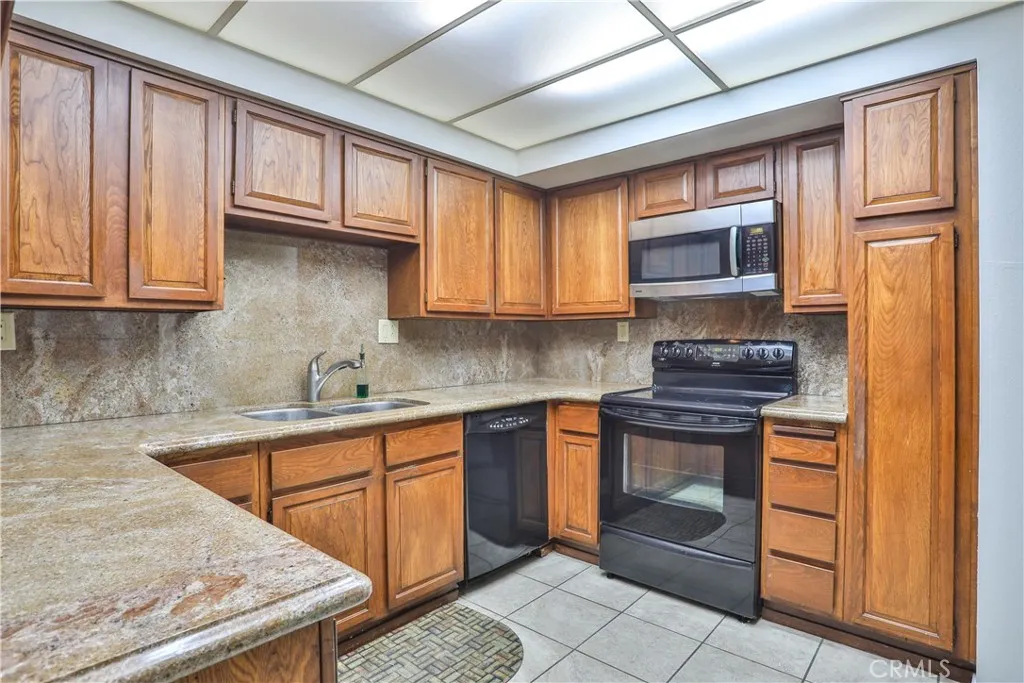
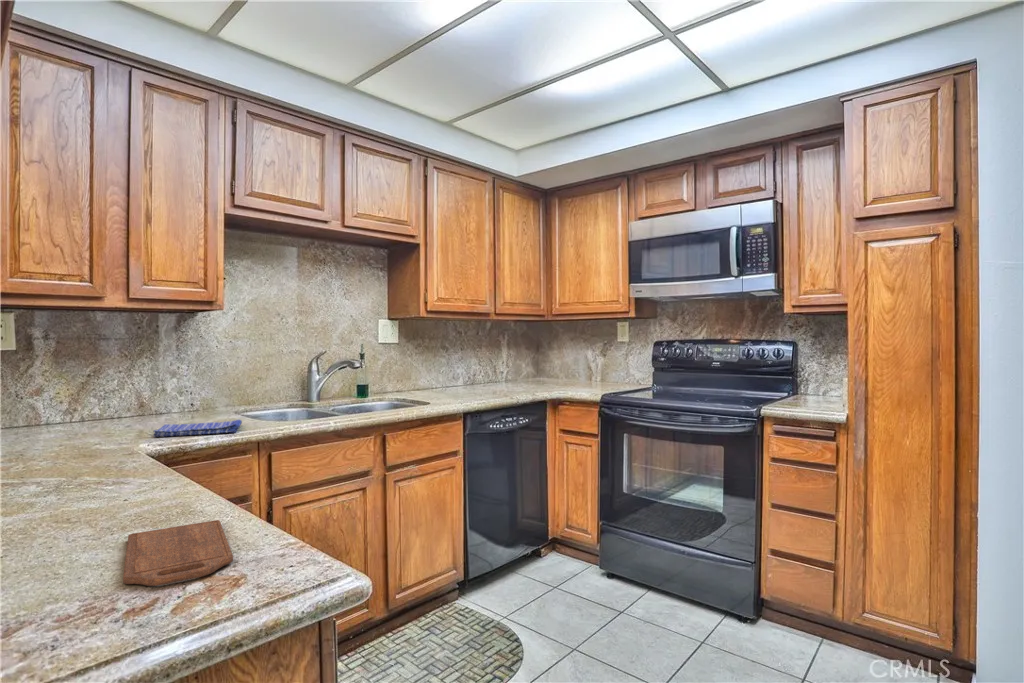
+ cutting board (178, 550)
+ dish towel (200, 426)
